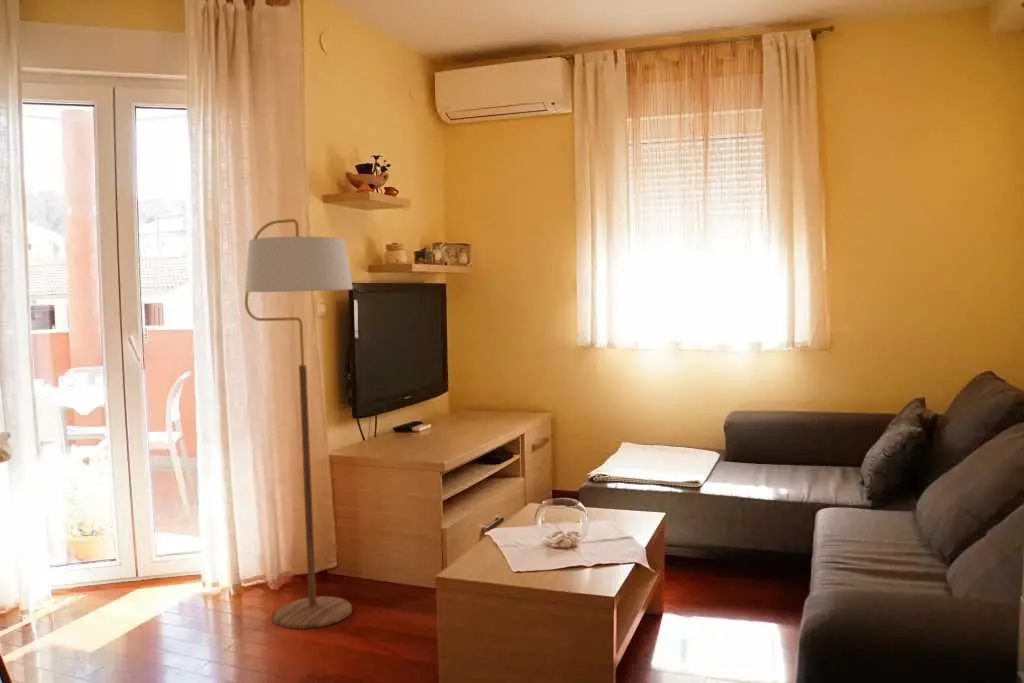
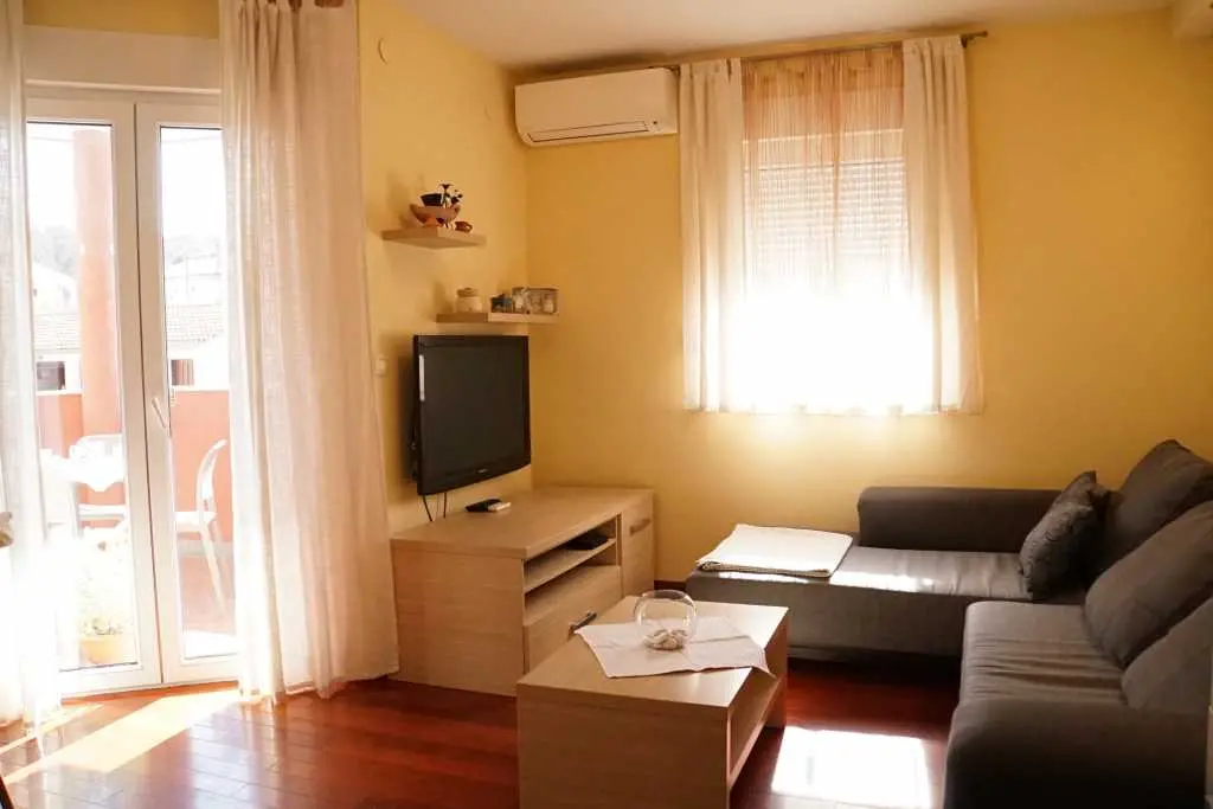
- floor lamp (301, 418)
